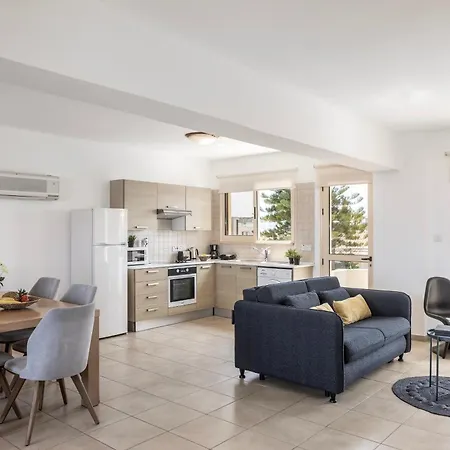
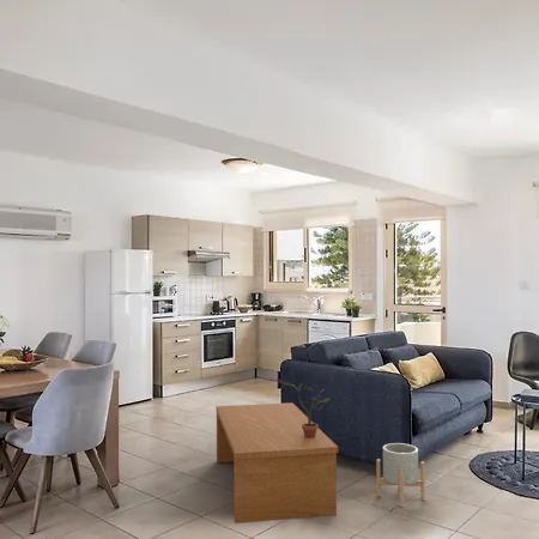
+ potted plant (304, 407)
+ planter (400, 472)
+ coffee table (268, 454)
